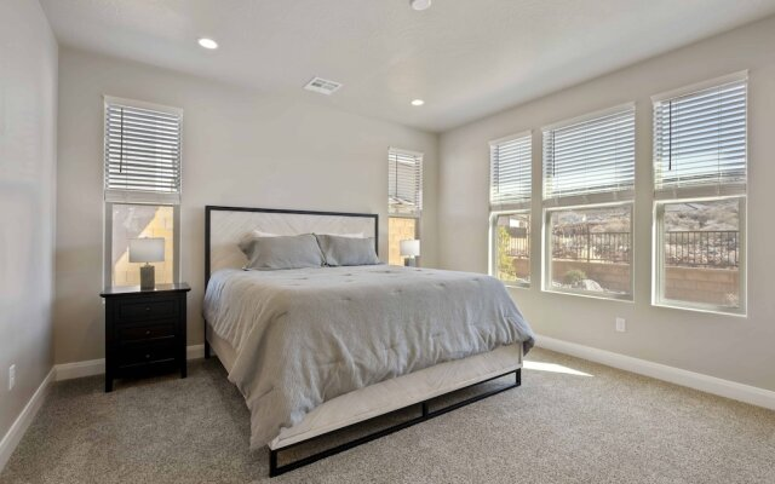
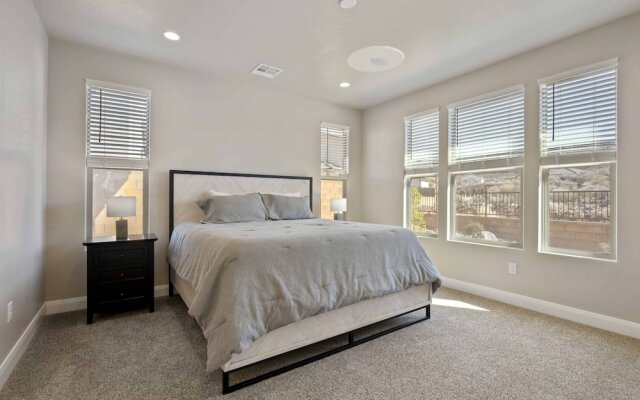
+ ceiling light (375, 57)
